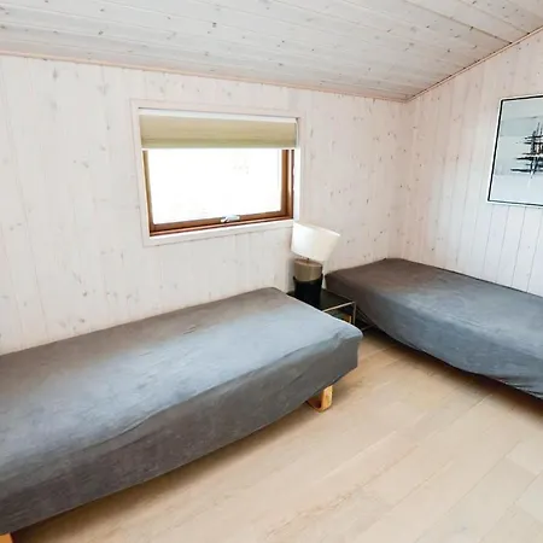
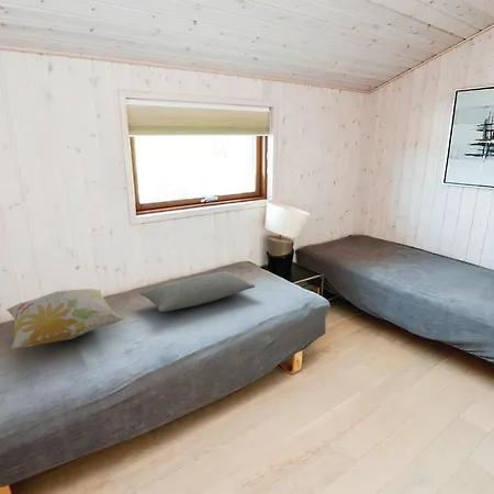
+ decorative pillow (63, 314)
+ pillow (199, 290)
